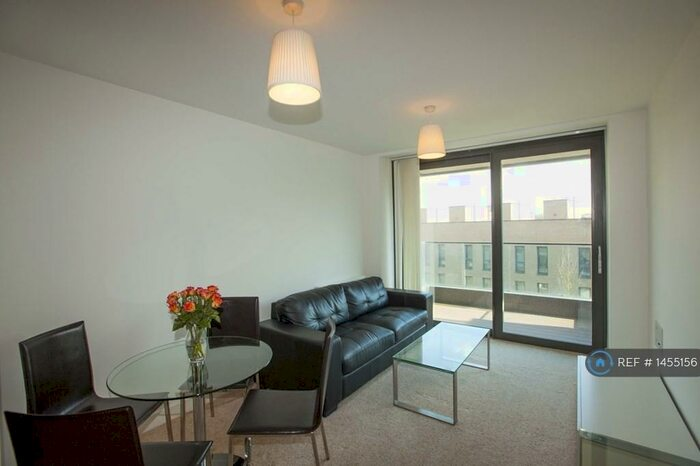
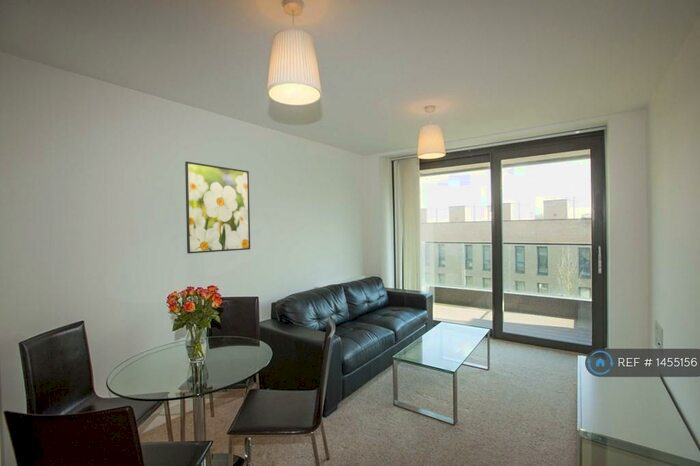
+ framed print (220, 209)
